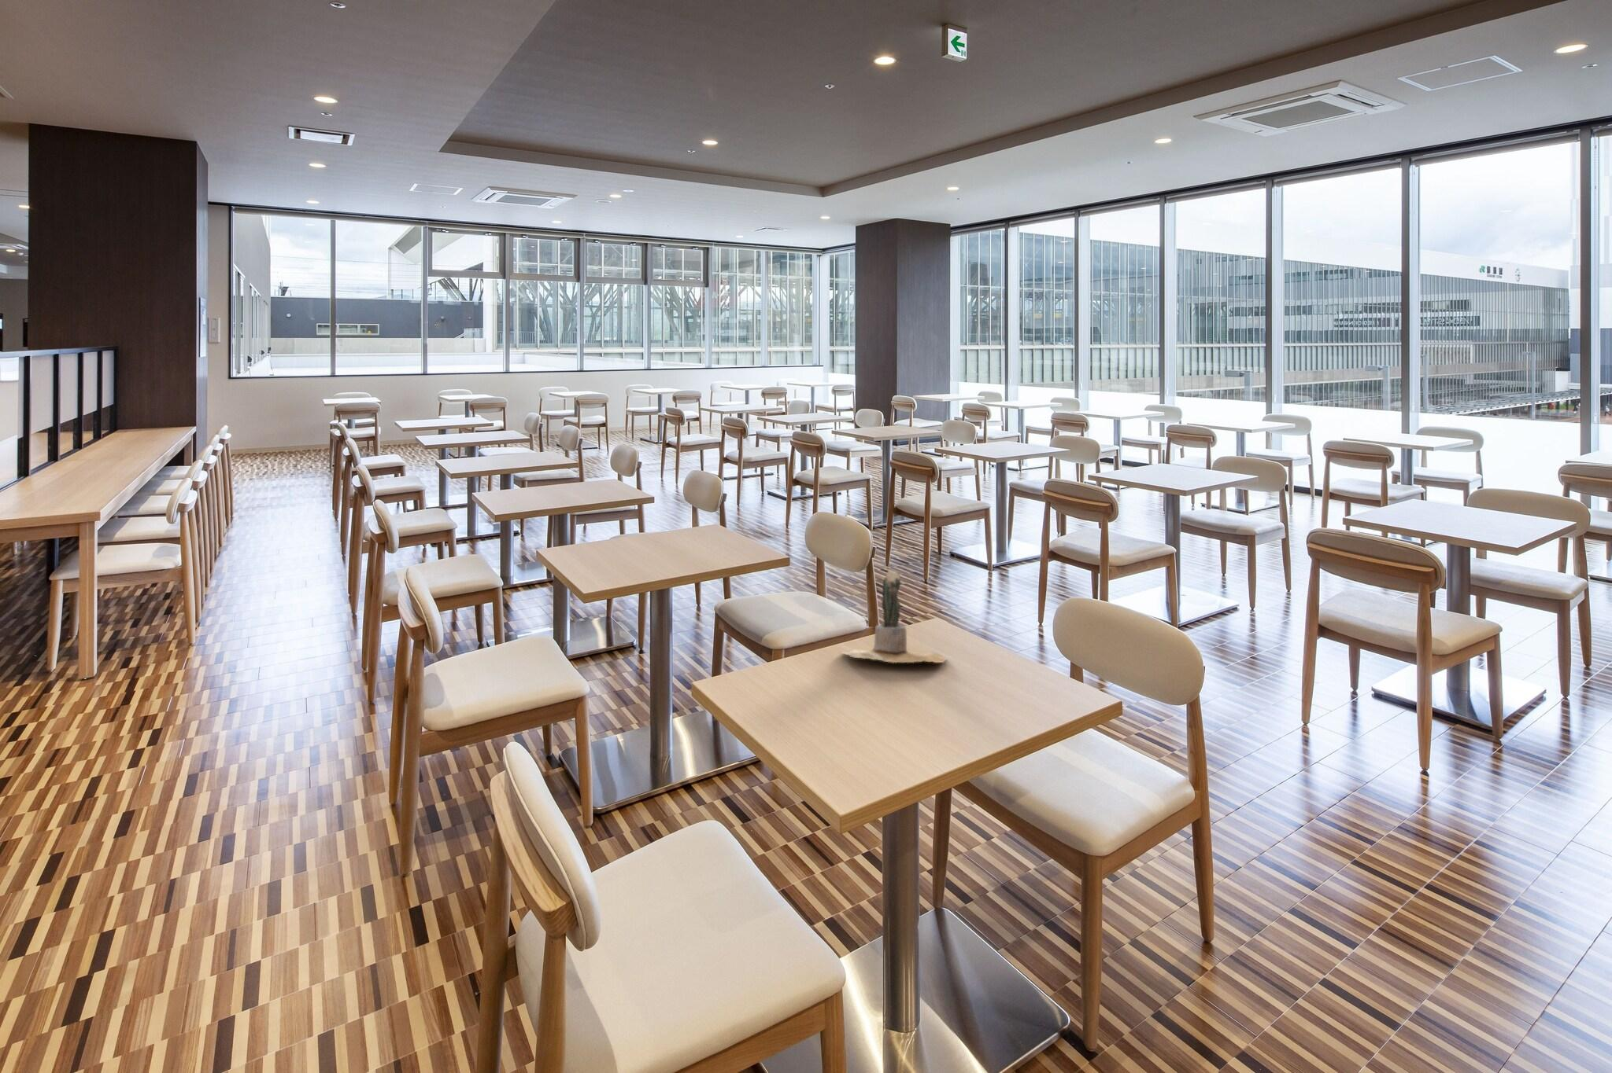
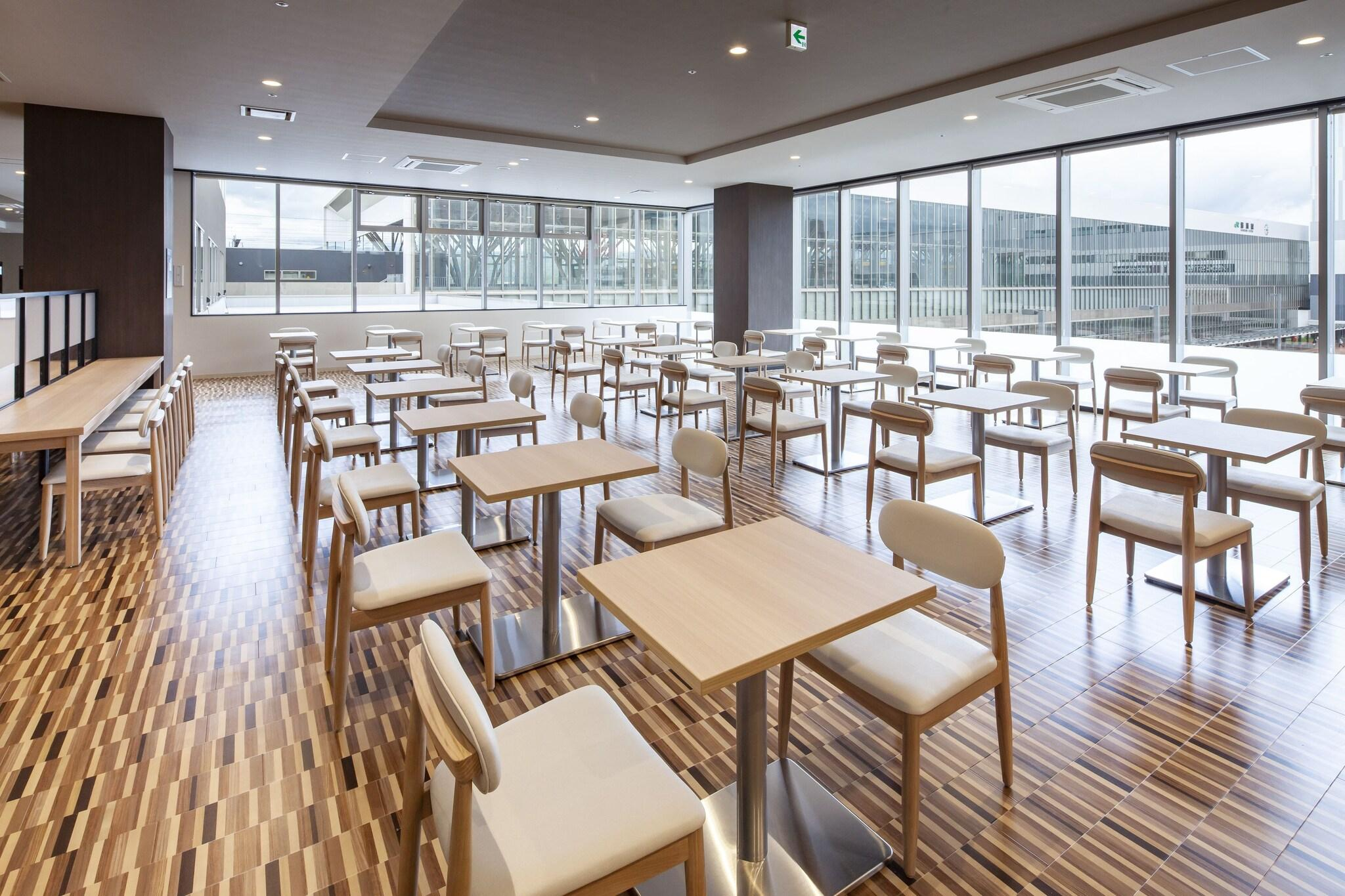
- potted cactus (898, 614)
